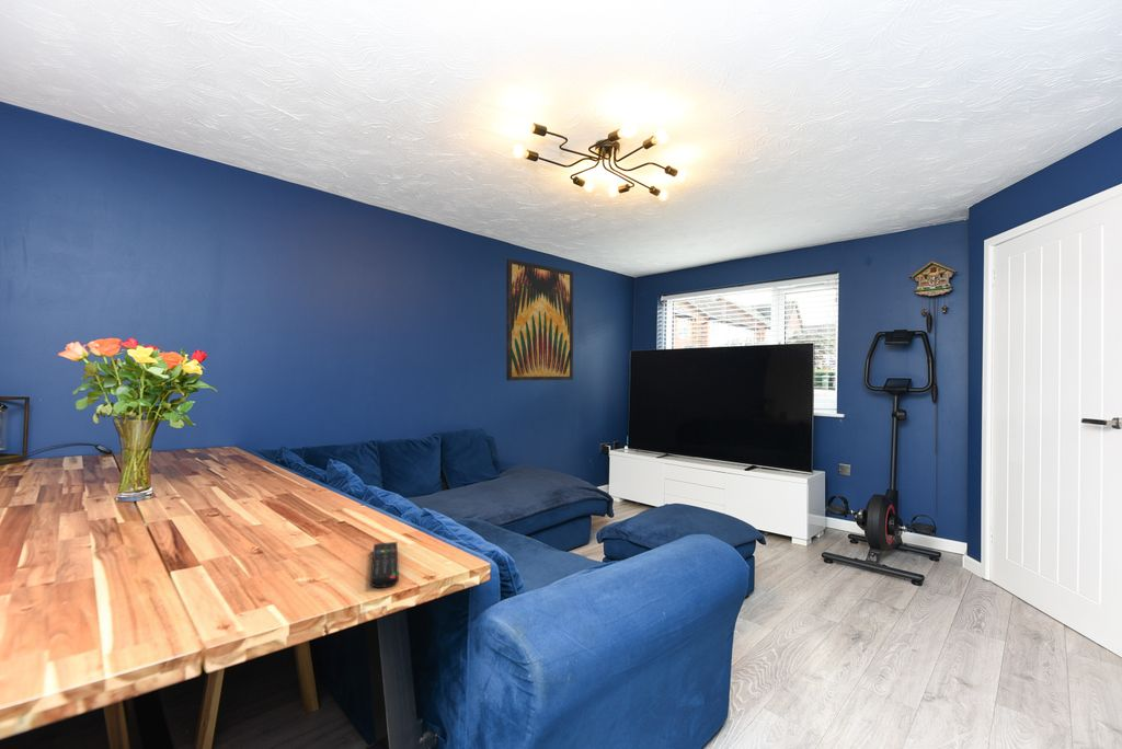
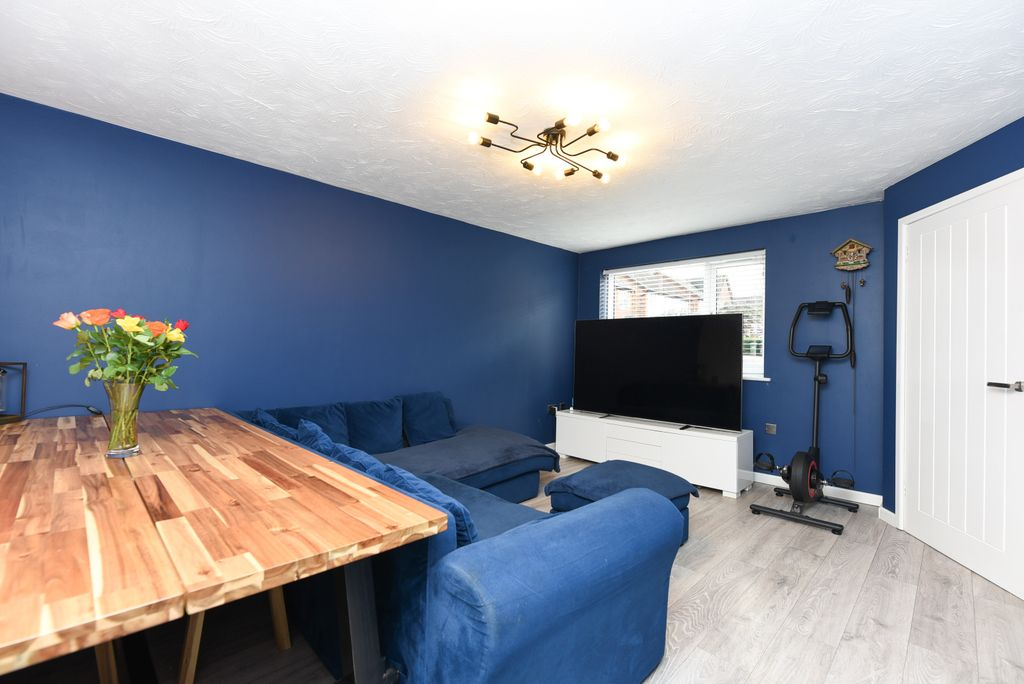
- remote control (385, 563)
- wall art (541, 323)
